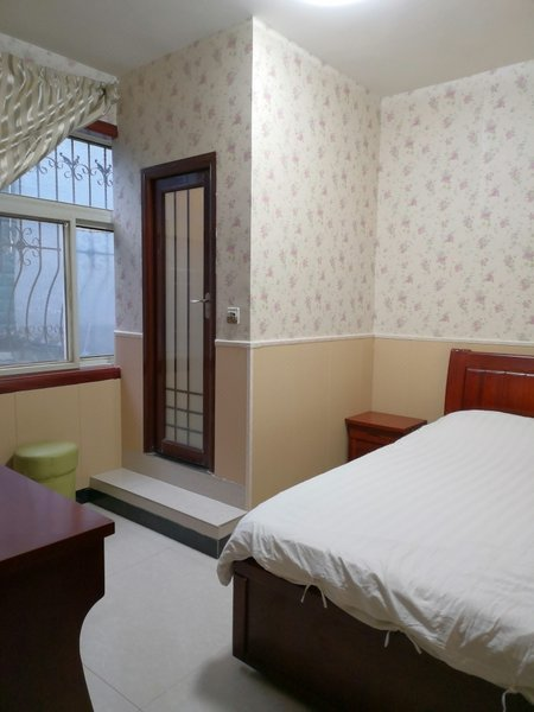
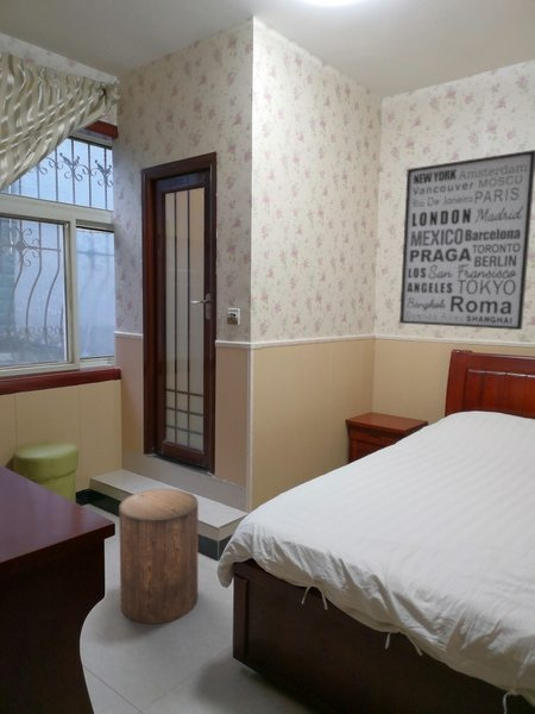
+ stool (159, 552)
+ wall art (461, 244)
